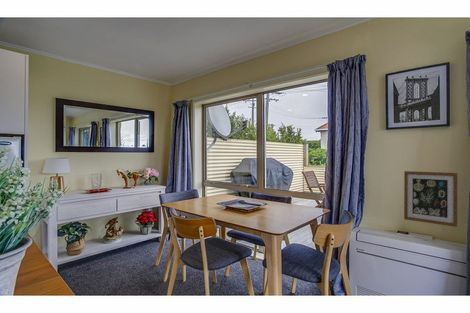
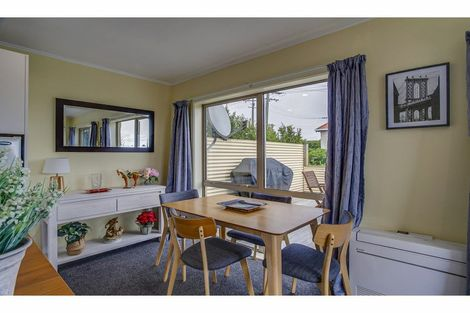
- wall art (429, 197)
